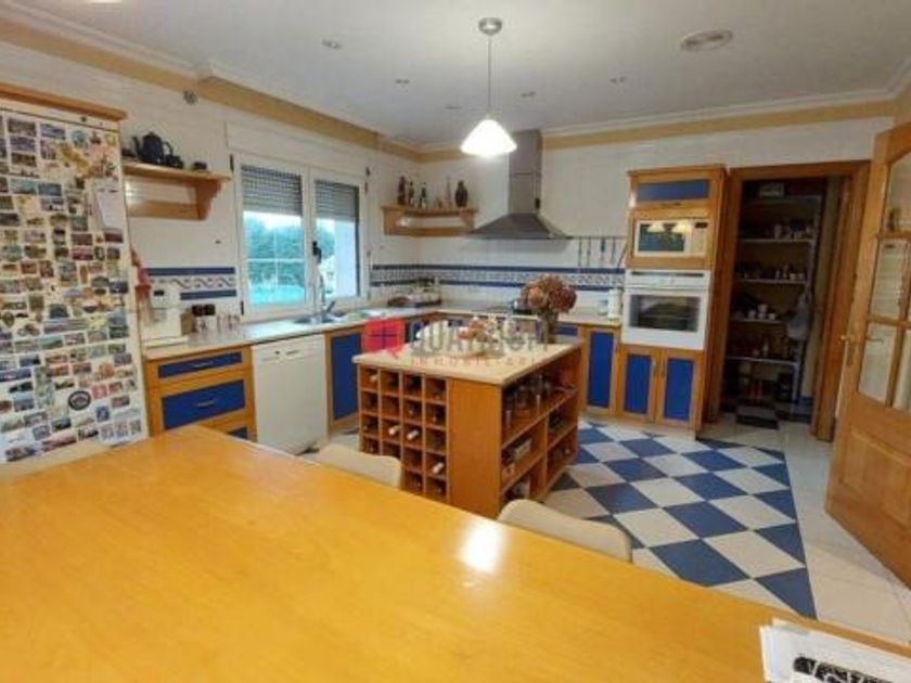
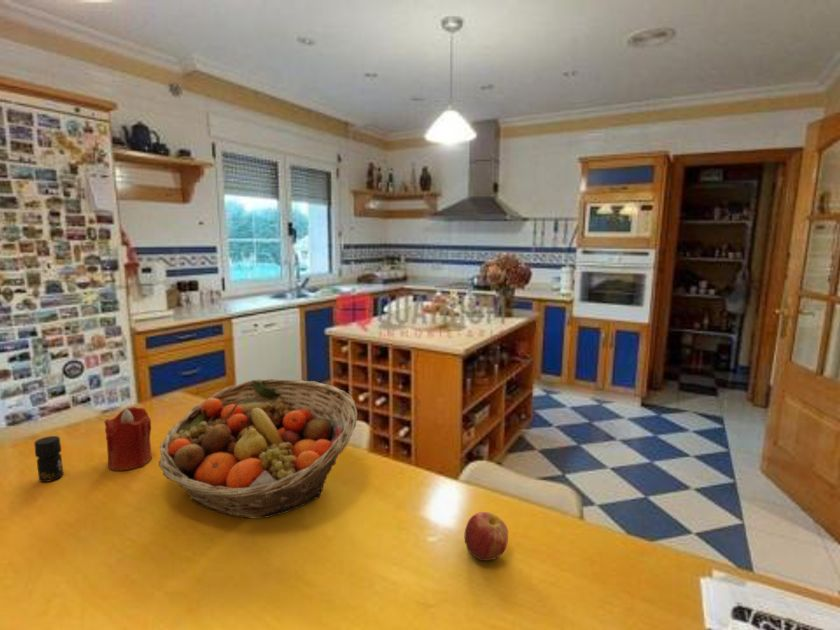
+ fruit basket (261, 440)
+ apple (486, 534)
+ candle (129, 435)
+ jar (49, 458)
